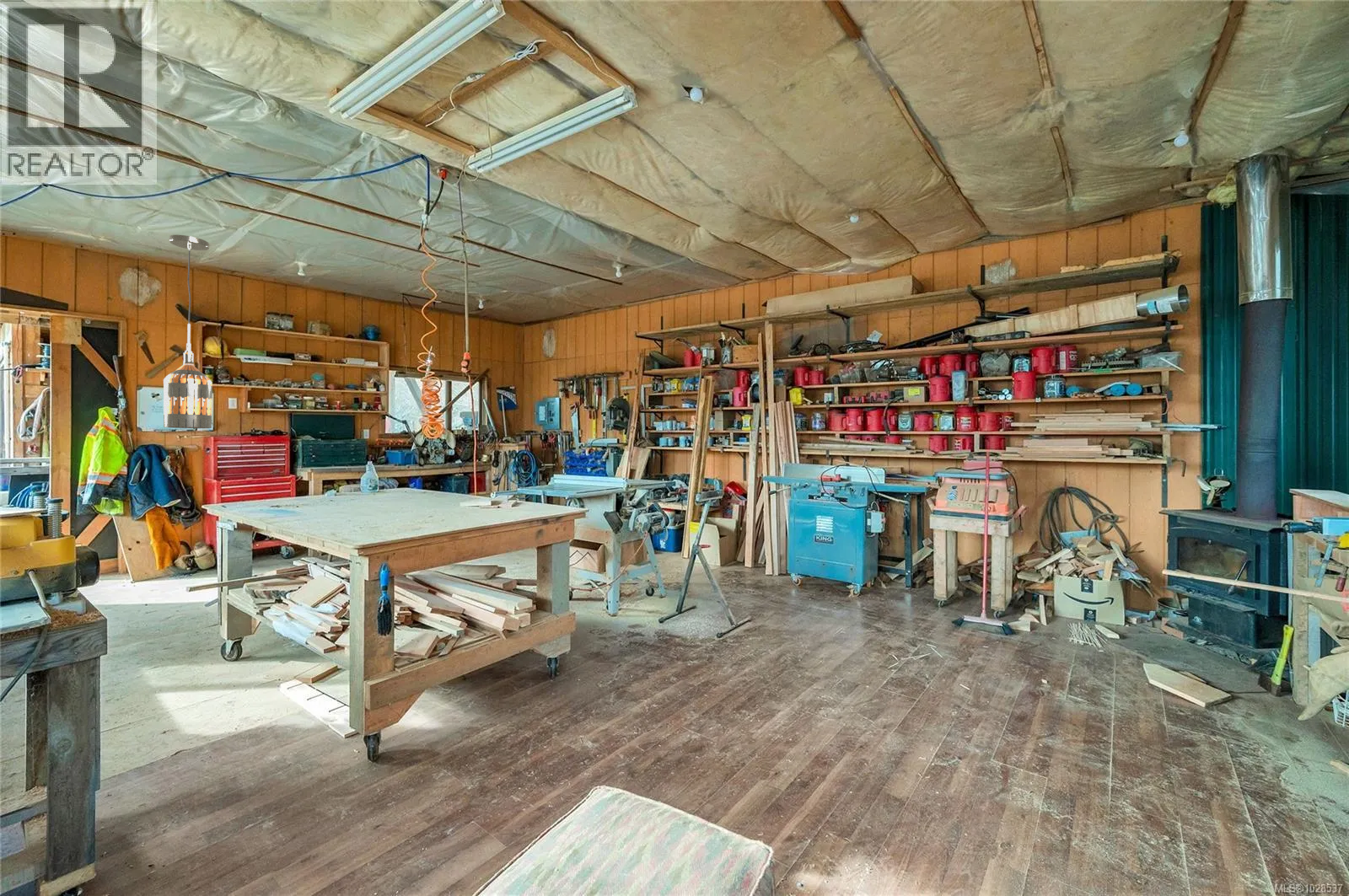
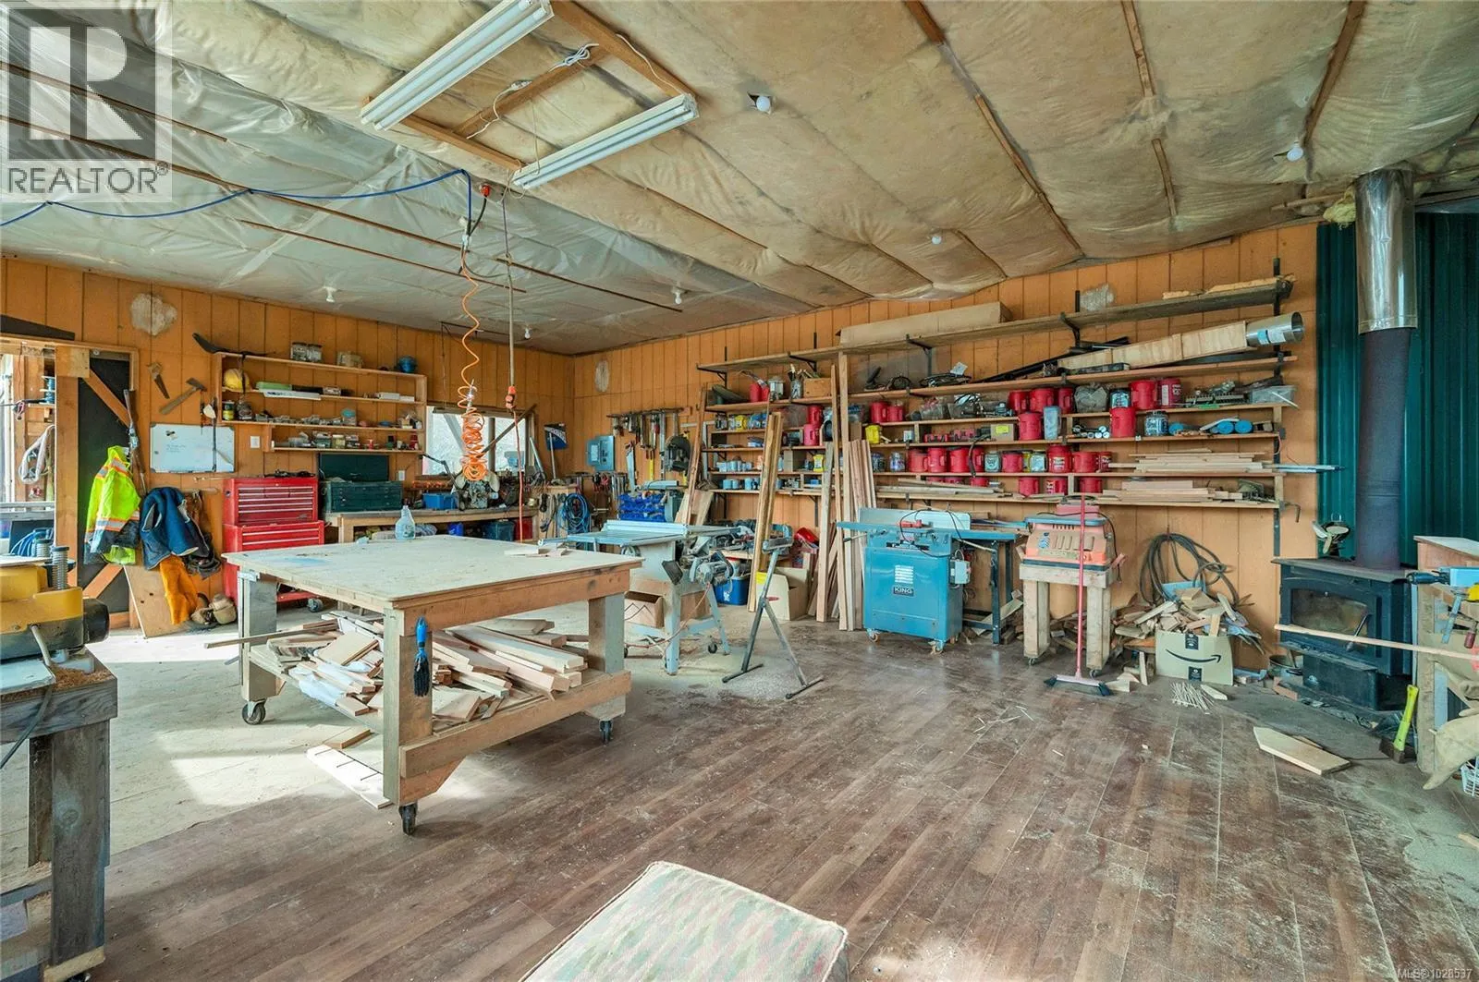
- light fixture (188, 334)
